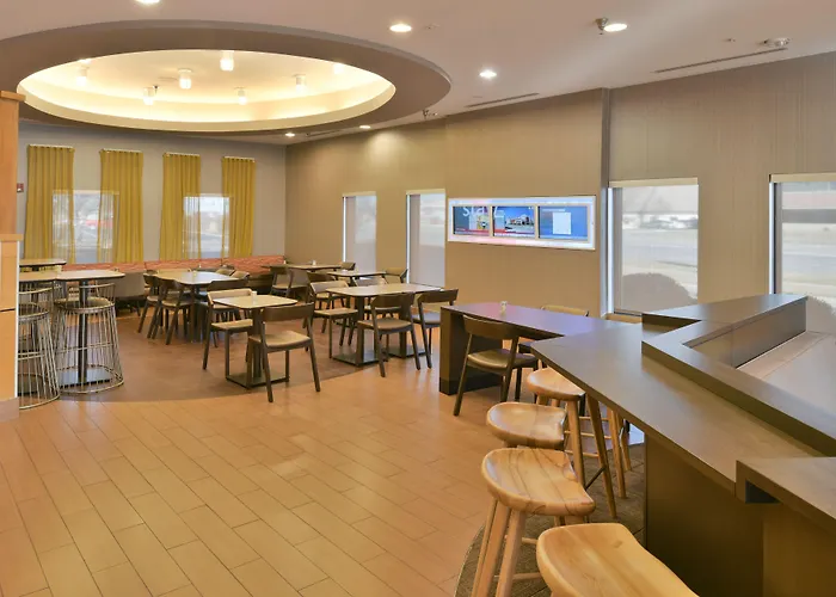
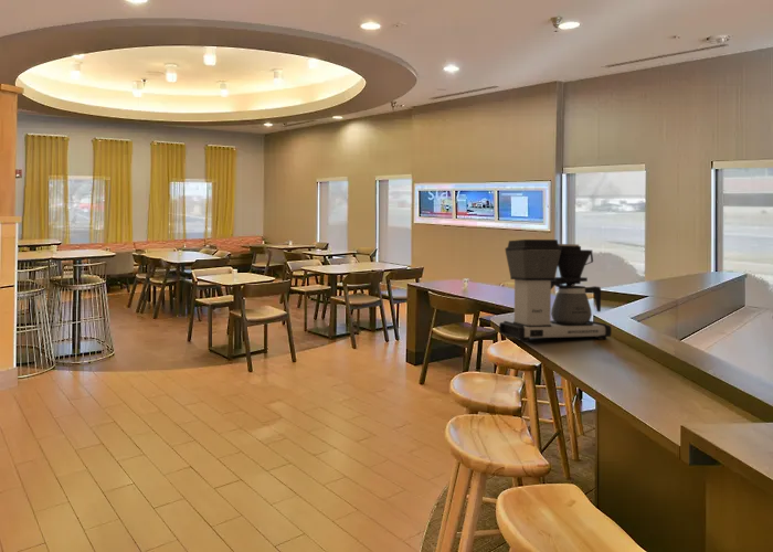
+ coffee maker (558, 289)
